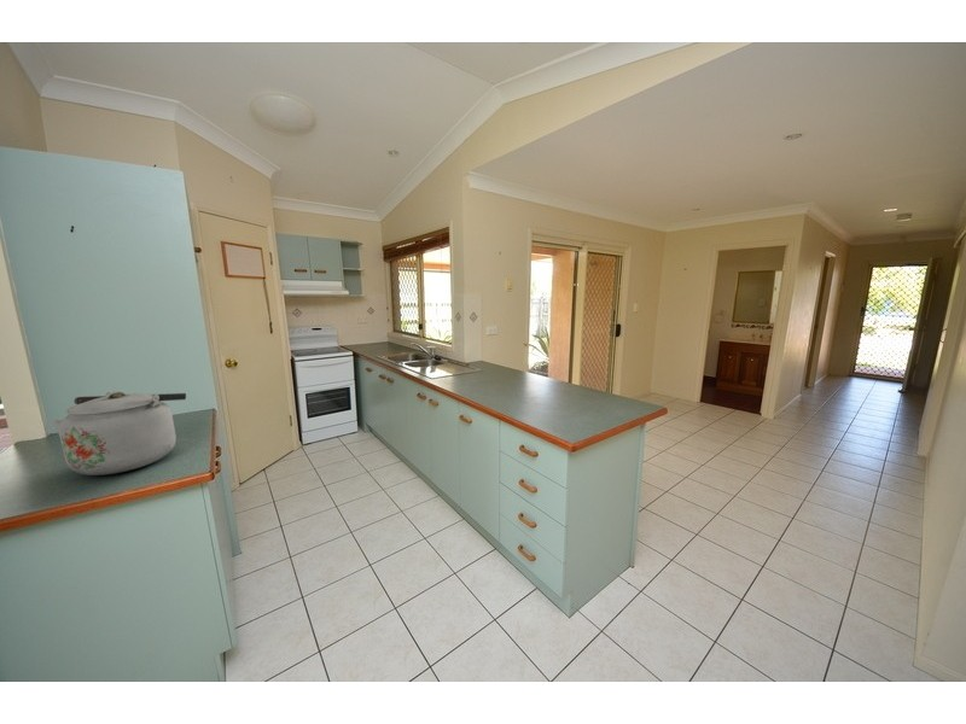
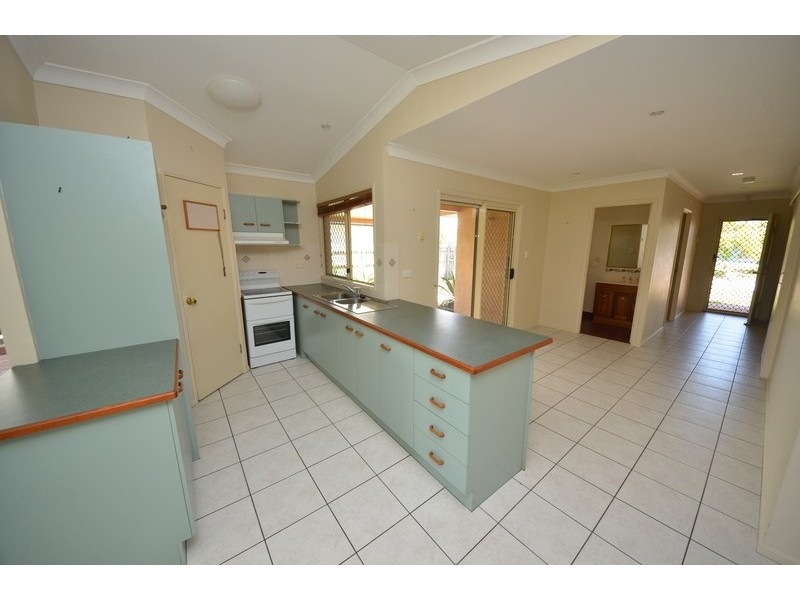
- kettle (114, 427)
